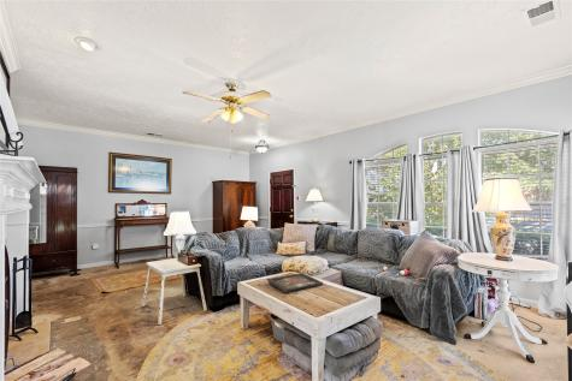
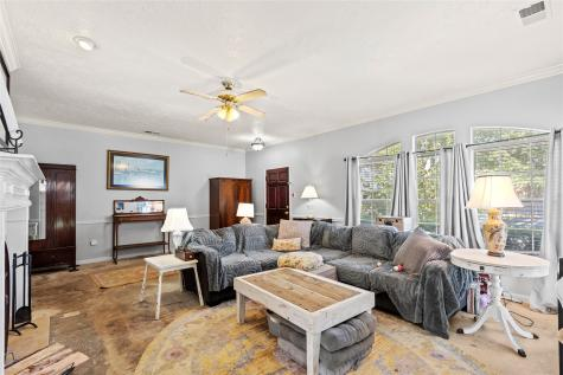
- decorative tray (294, 281)
